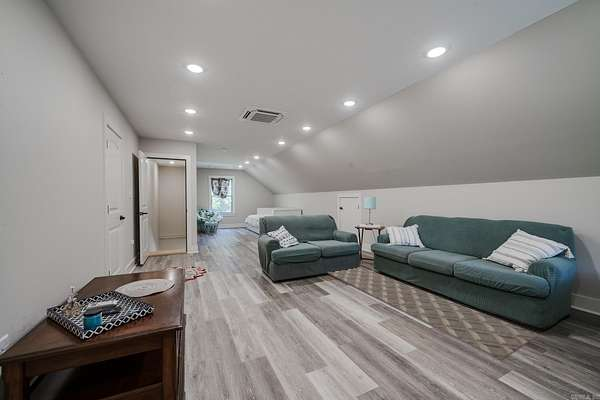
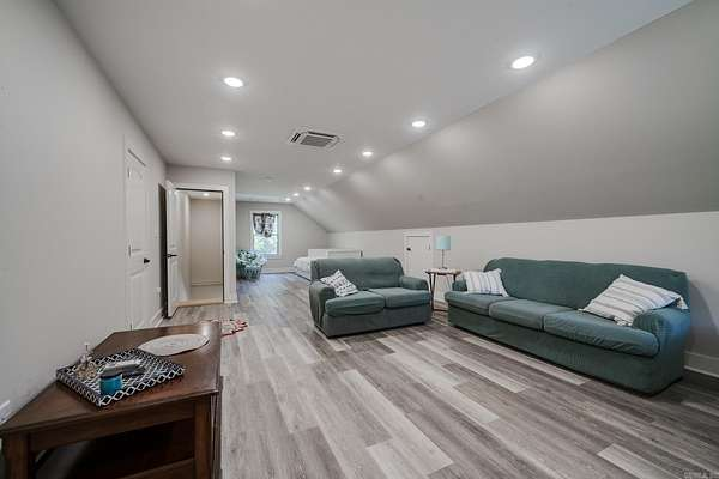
- rug (397, 292)
